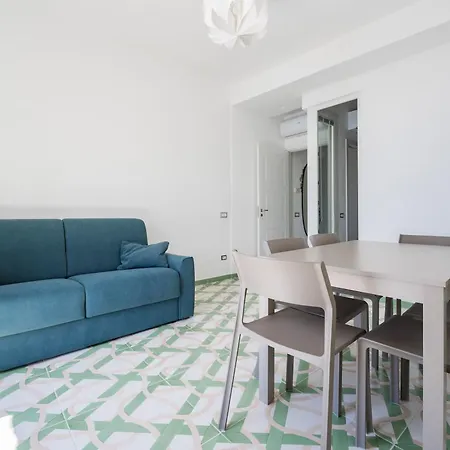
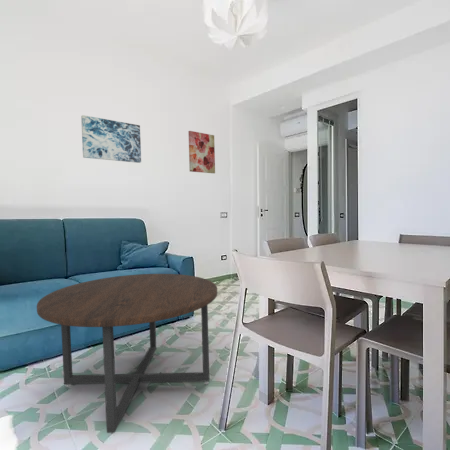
+ coffee table (135, 324)
+ wall art (202, 152)
+ wall art (112, 140)
